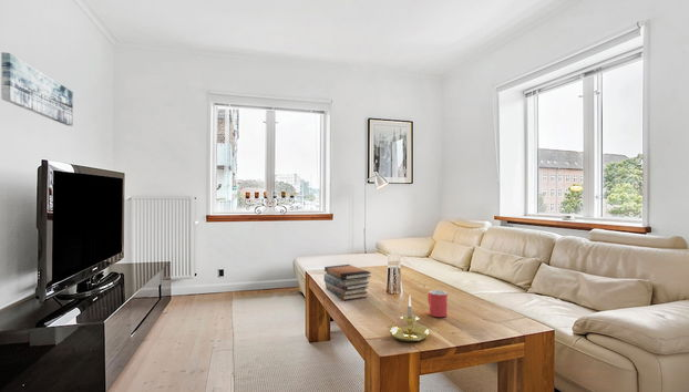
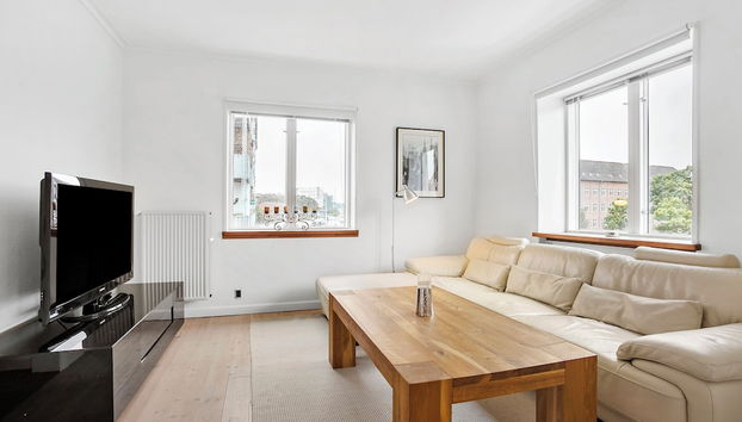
- book stack (346, 280)
- wall art (42, 94)
- candle holder (407, 316)
- mug (435, 302)
